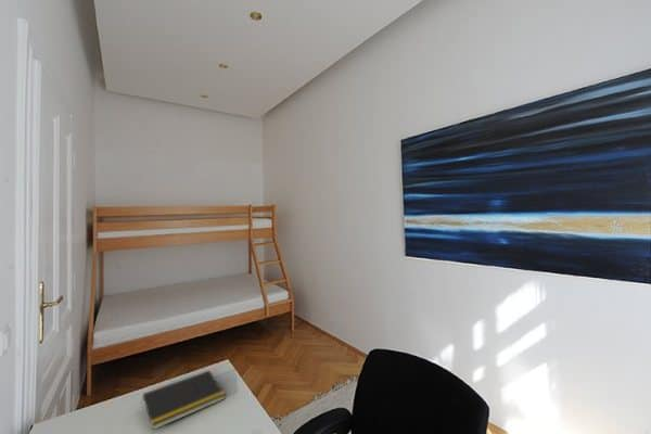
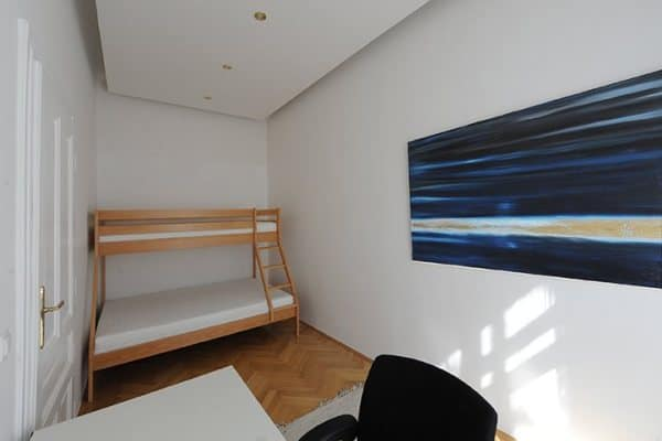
- notepad (184, 396)
